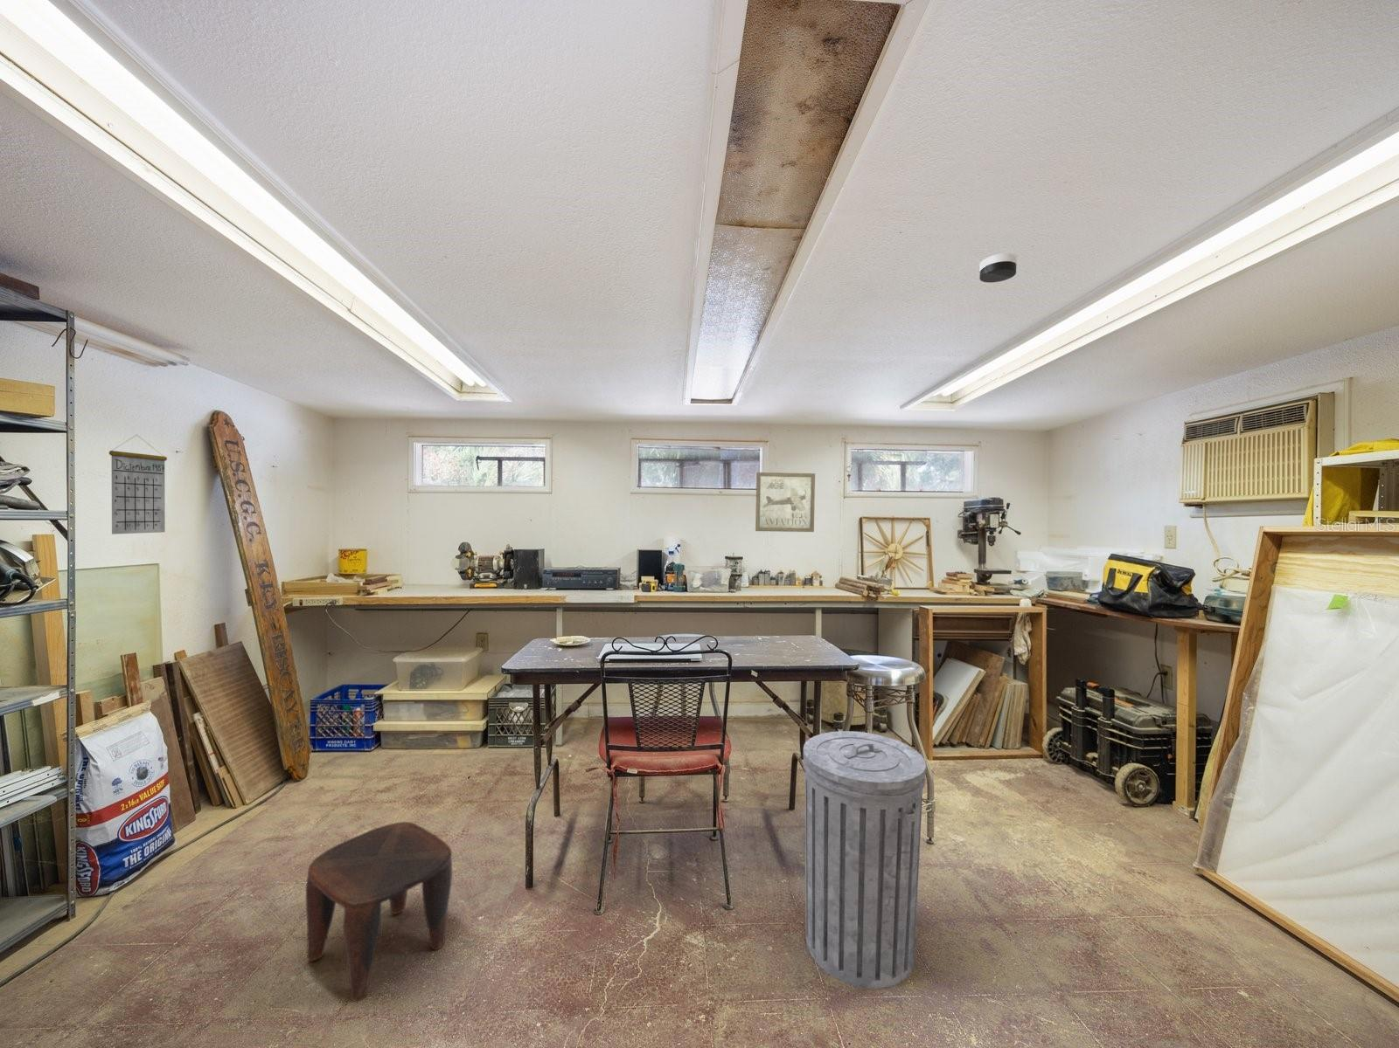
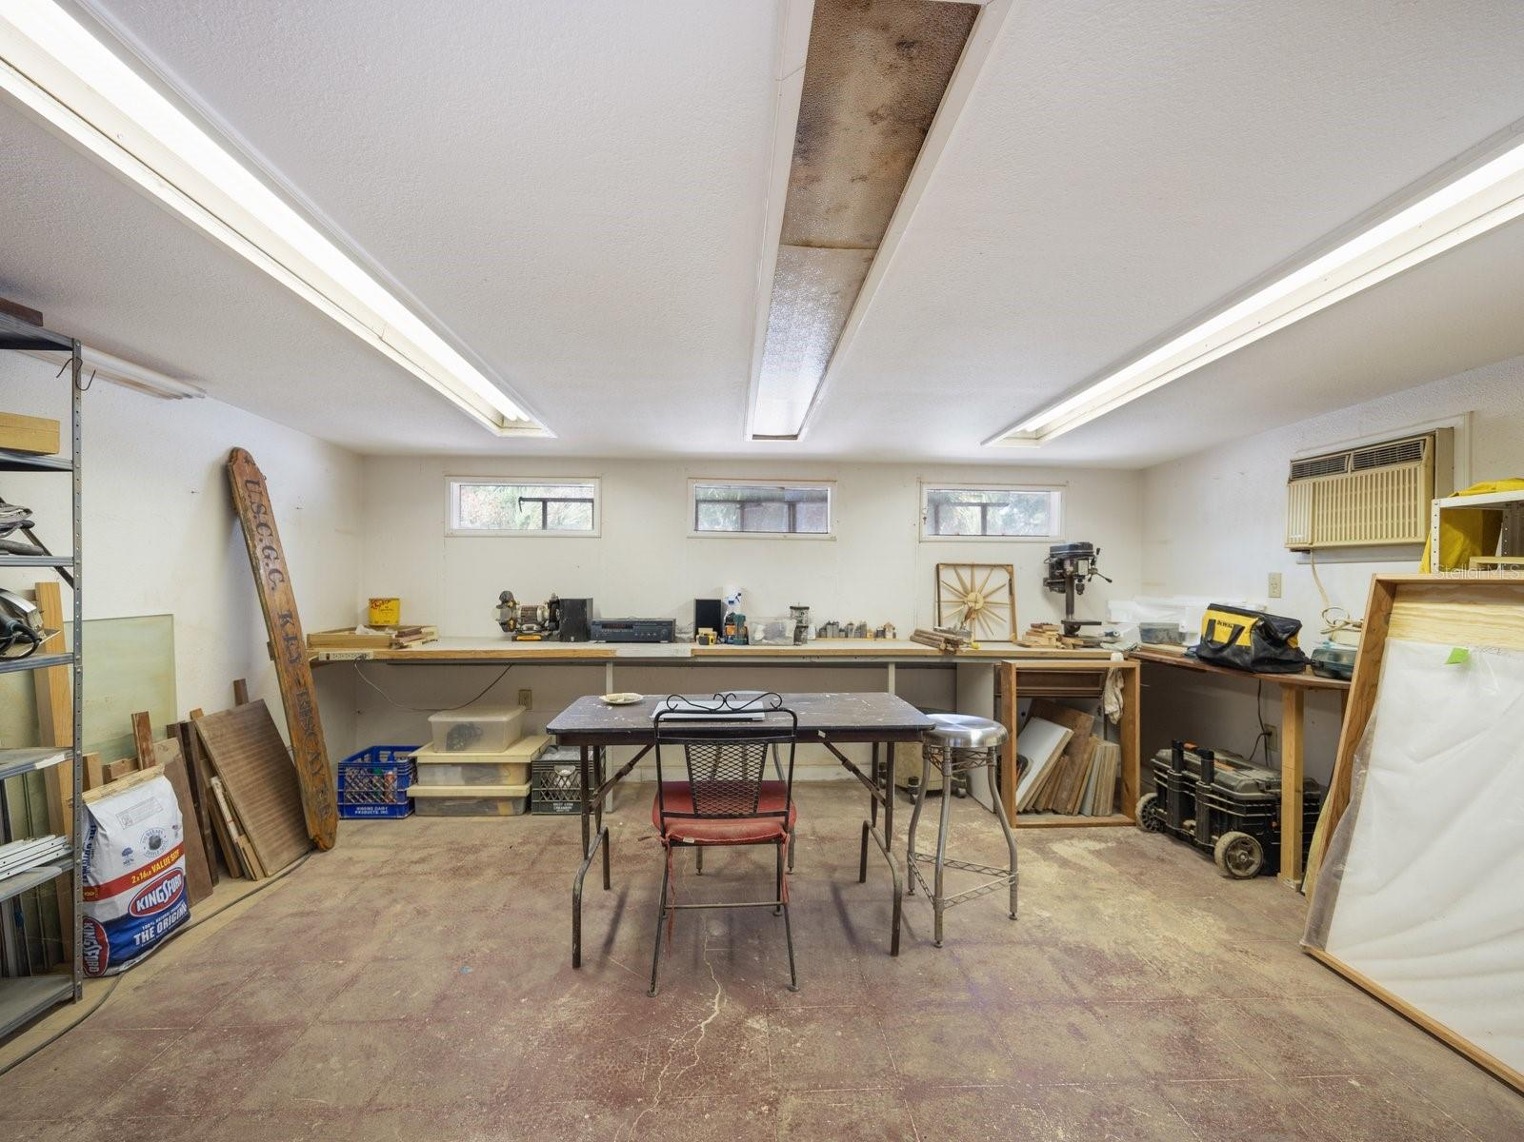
- calendar (139, 484)
- smoke detector (998, 269)
- wall art (785, 502)
- trash can (860, 843)
- stool (380, 903)
